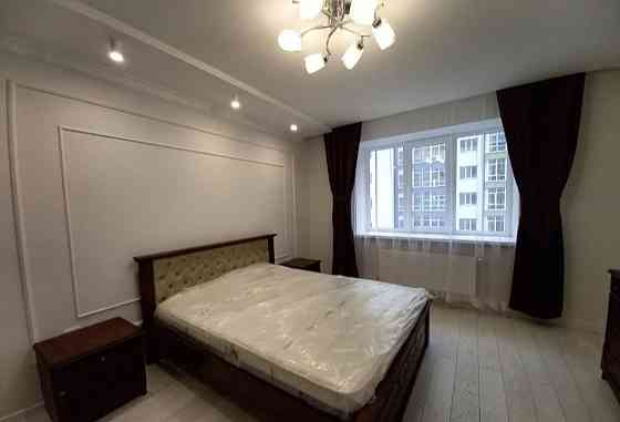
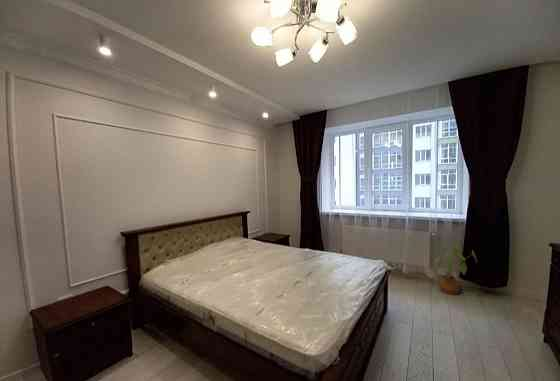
+ house plant (451, 270)
